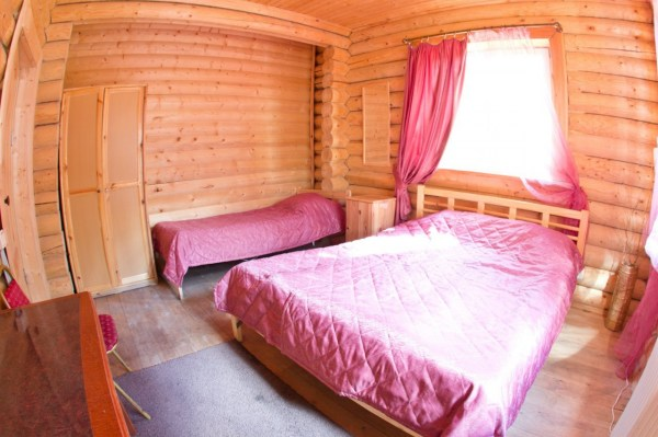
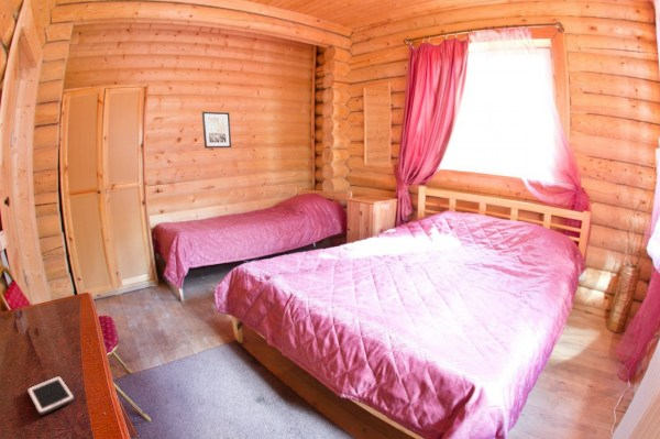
+ wall art (217, 130)
+ cell phone (51, 394)
